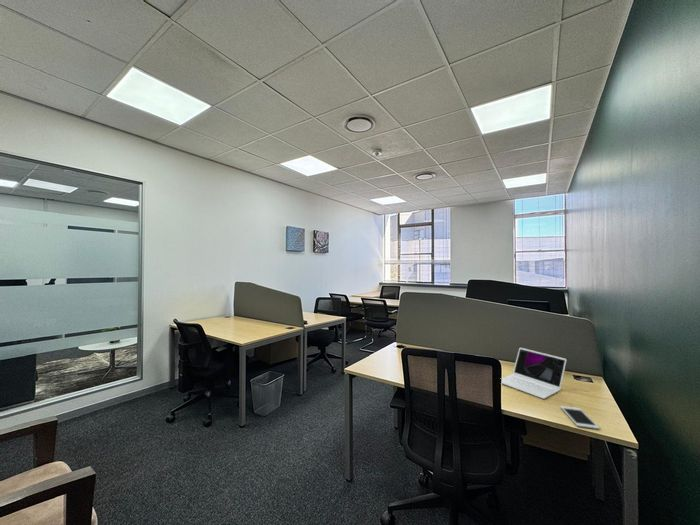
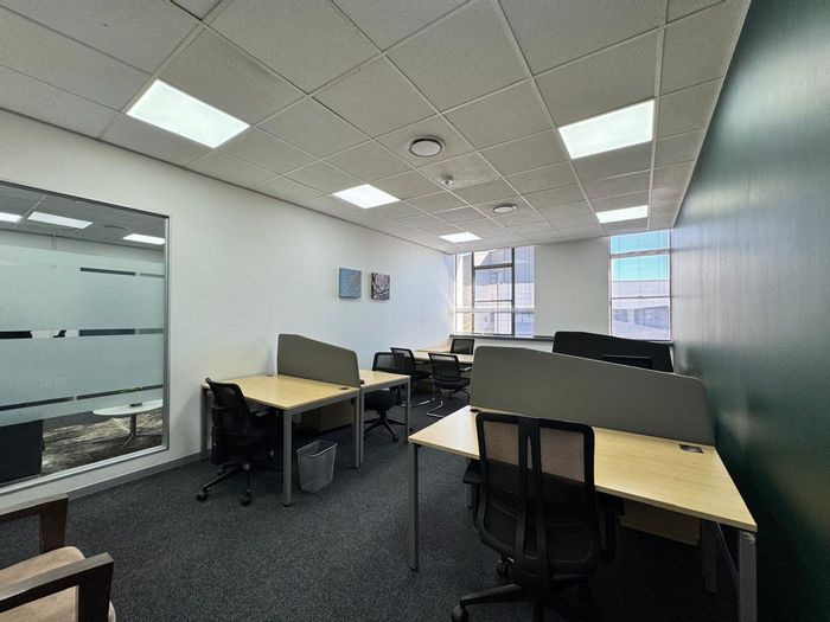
- cell phone (578, 416)
- laptop (530, 368)
